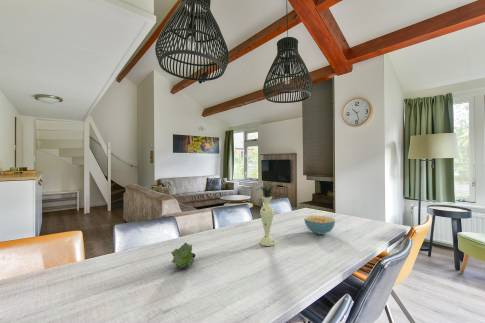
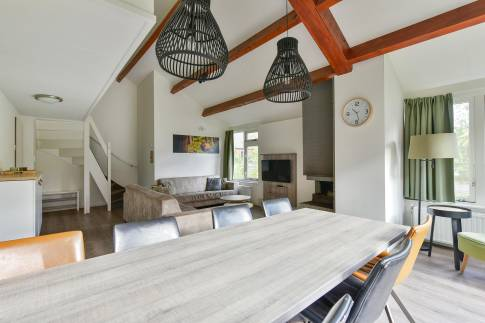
- fruit (182, 255)
- cereal bowl (319, 225)
- vase (267, 213)
